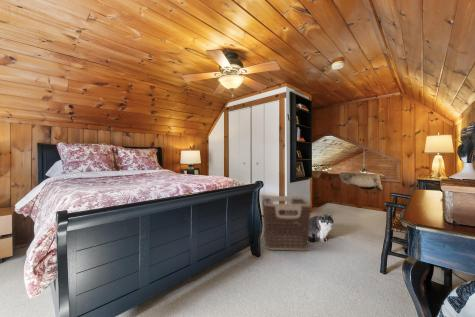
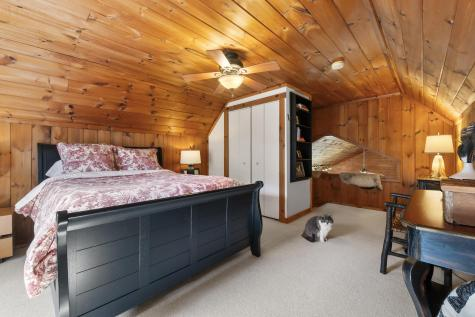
- clothes hamper (284, 220)
